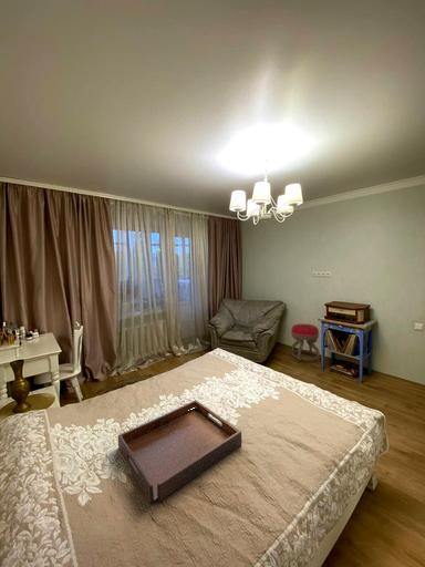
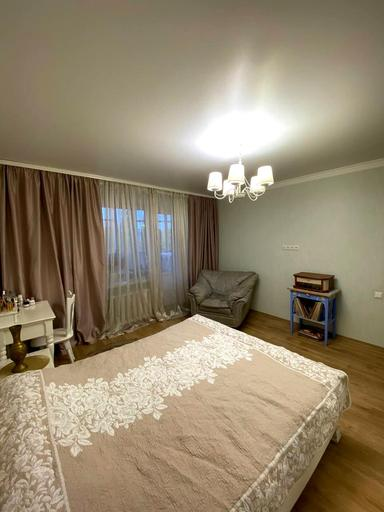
- serving tray (179, 439)
- stool (303, 341)
